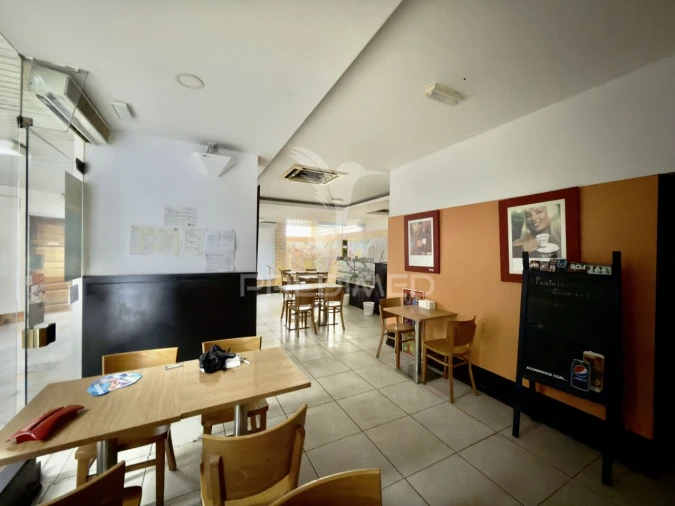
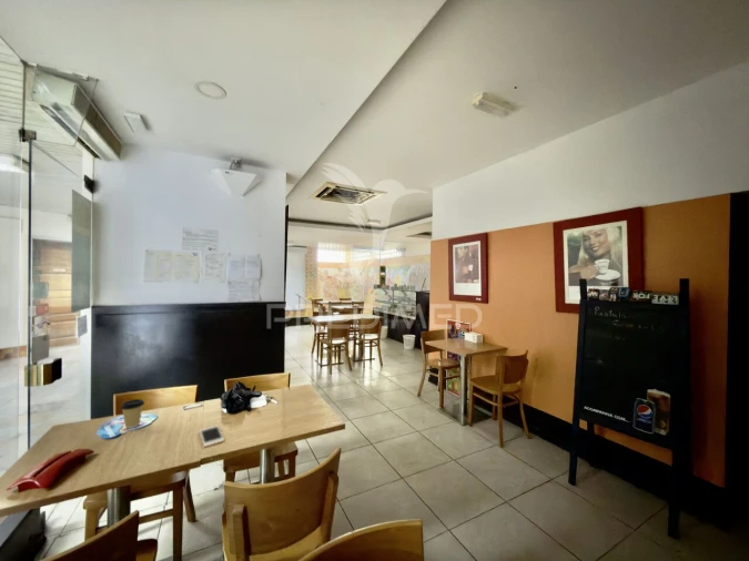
+ coffee cup (132, 412)
+ cell phone (211, 435)
